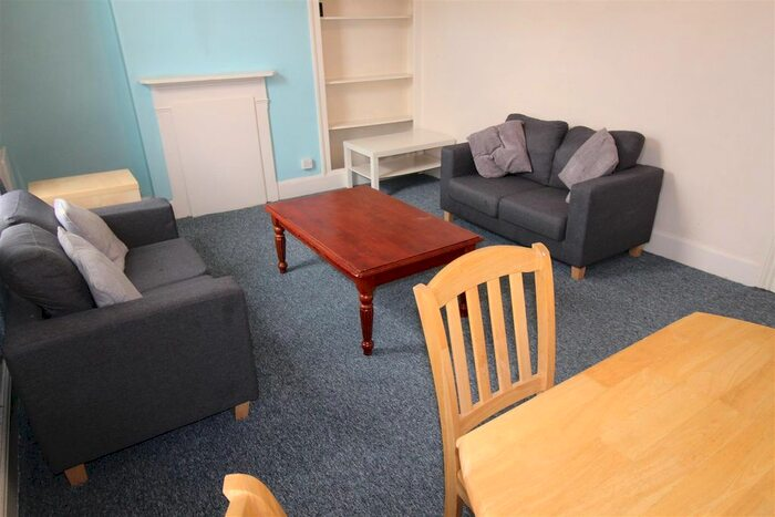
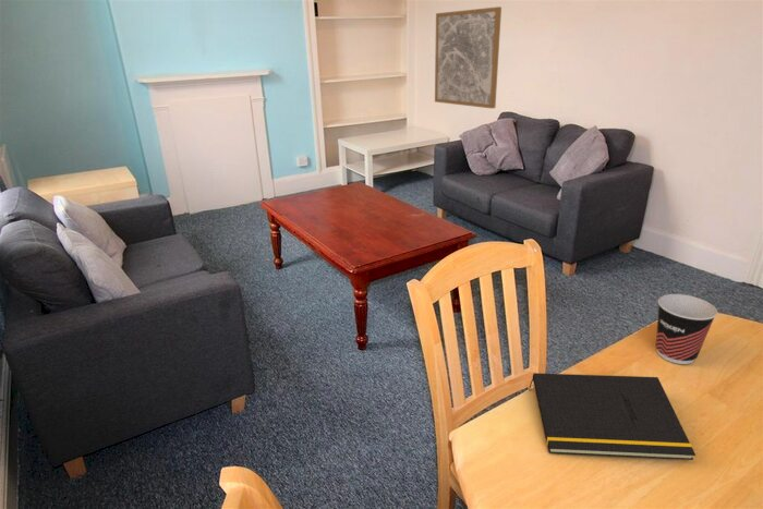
+ notepad (606, 412)
+ wall art (464, 59)
+ cup (680, 330)
